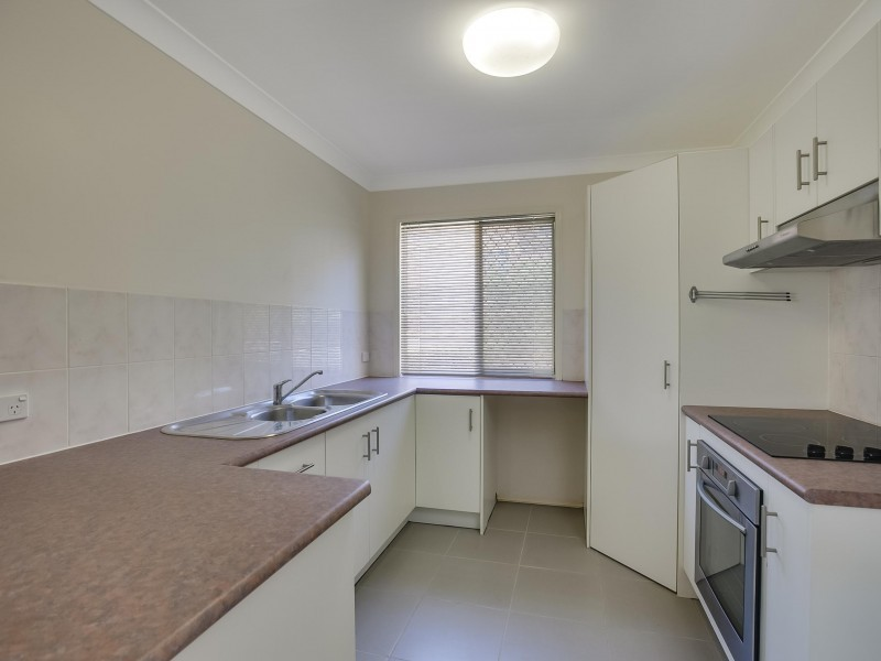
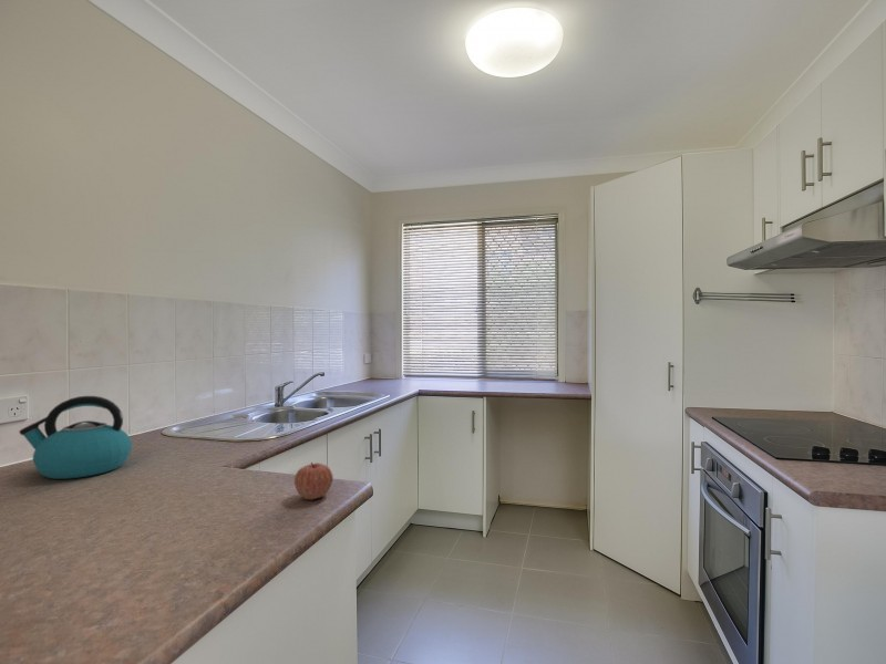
+ apple (313, 479)
+ kettle (78, 433)
